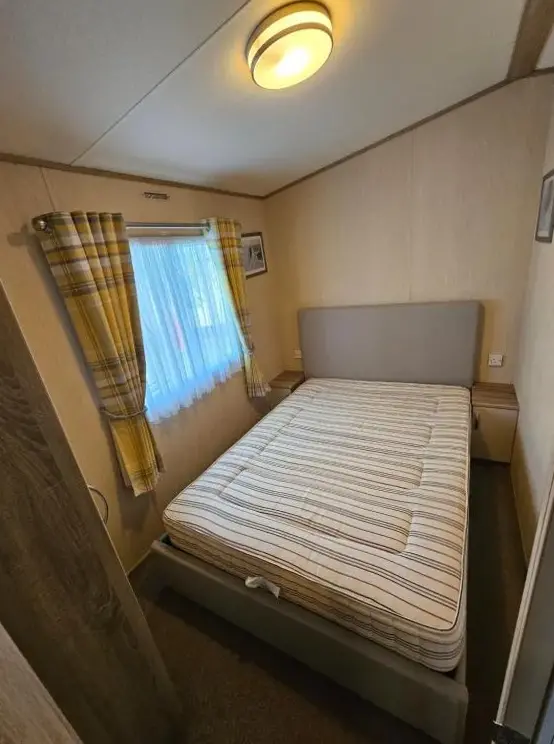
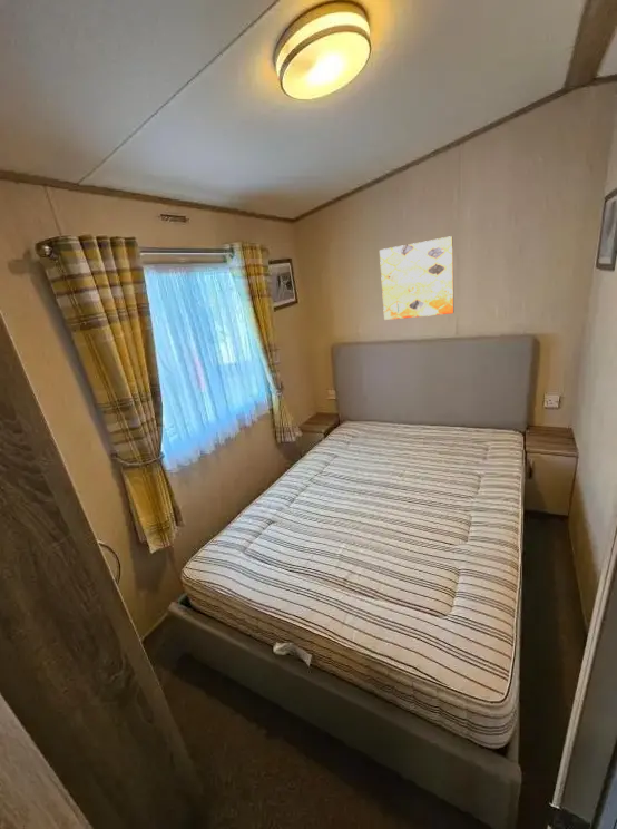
+ wall art (415, 281)
